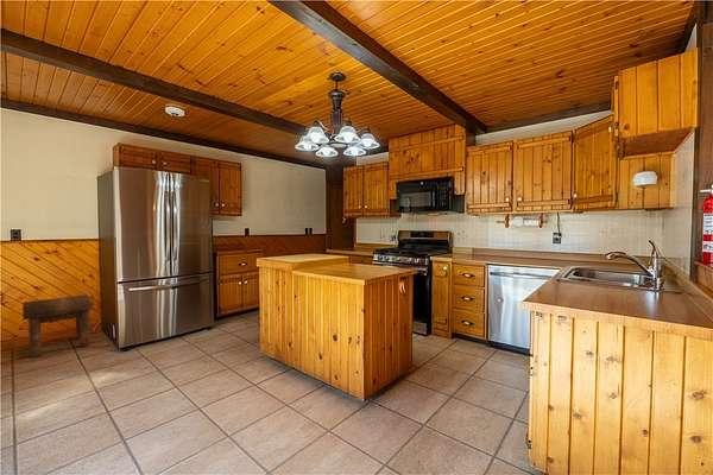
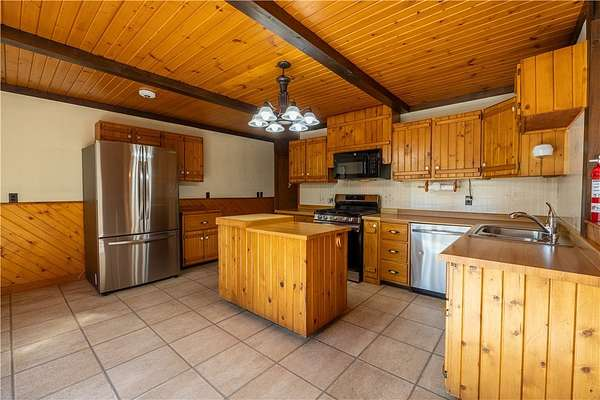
- stool (58, 319)
